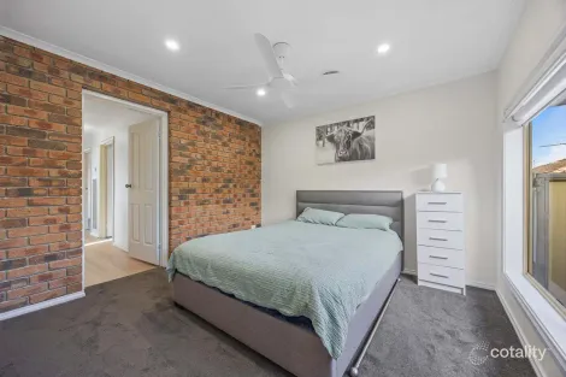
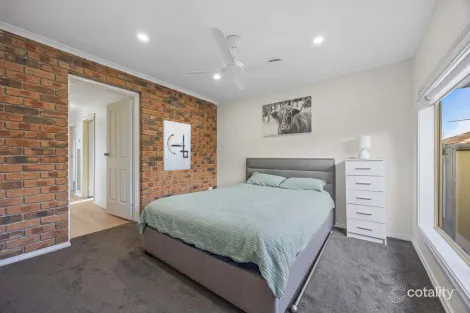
+ wall art (177, 146)
